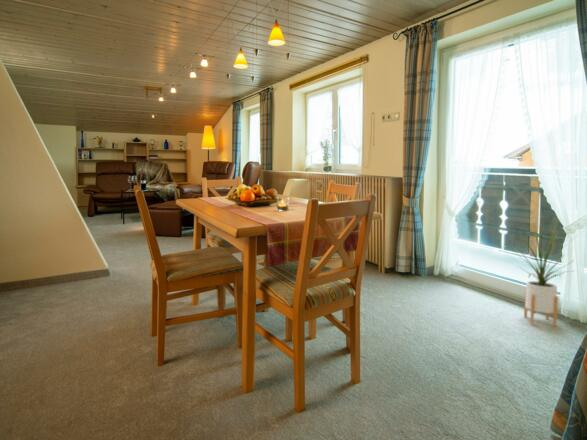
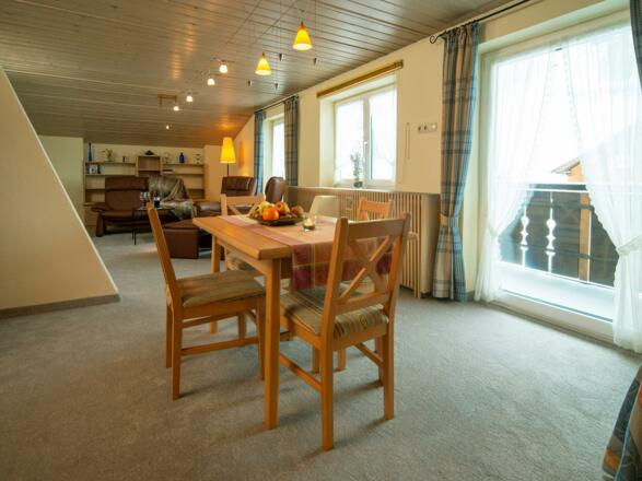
- house plant (543, 272)
